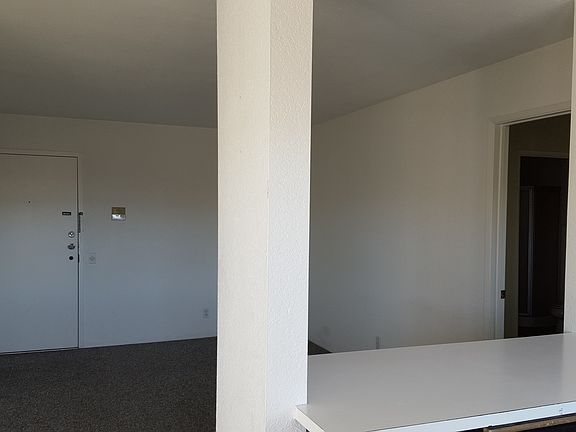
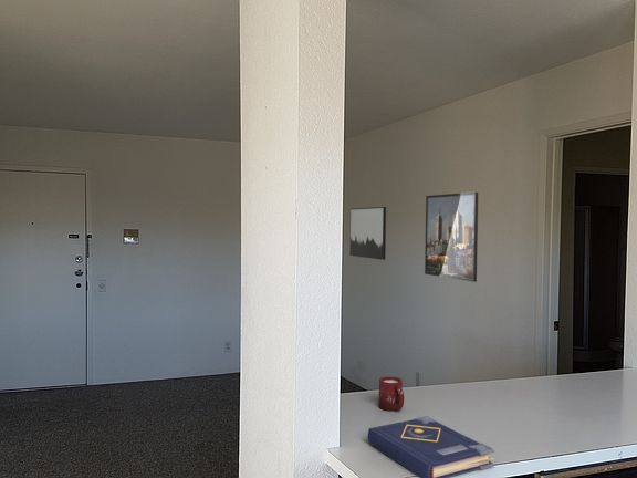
+ wall art (366, 232)
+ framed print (449, 236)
+ cup (393, 394)
+ book (427, 445)
